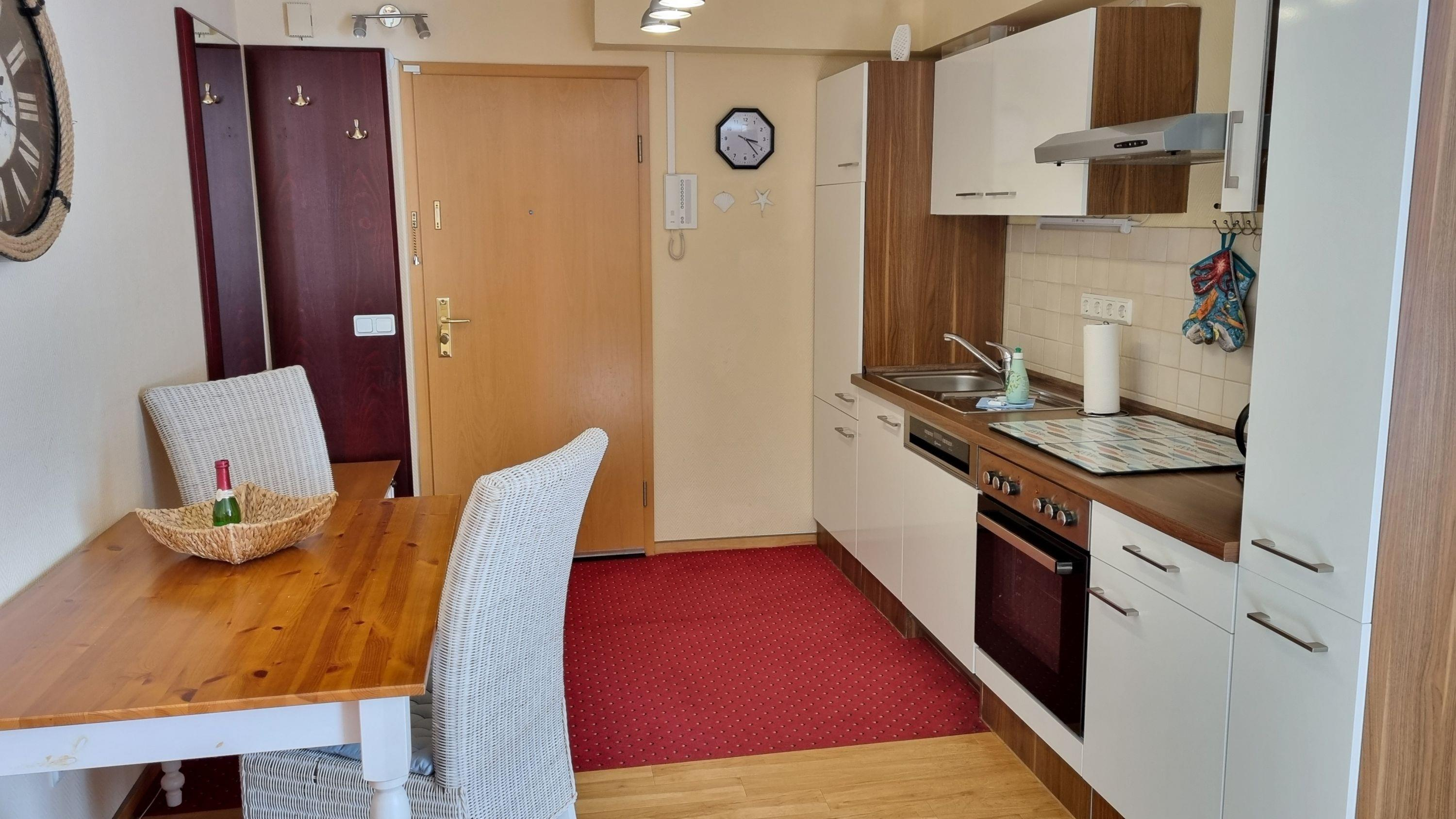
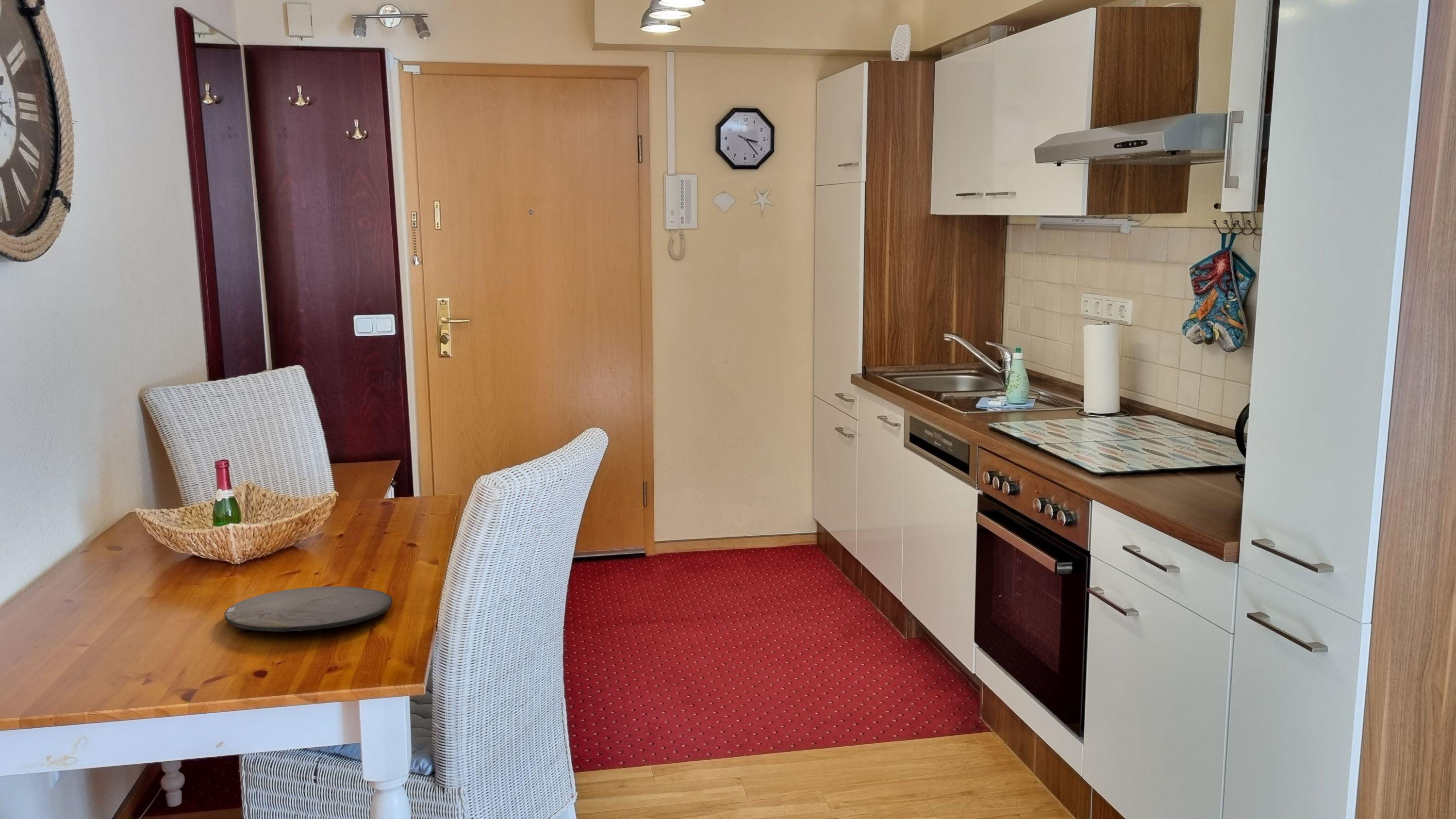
+ plate (311, 607)
